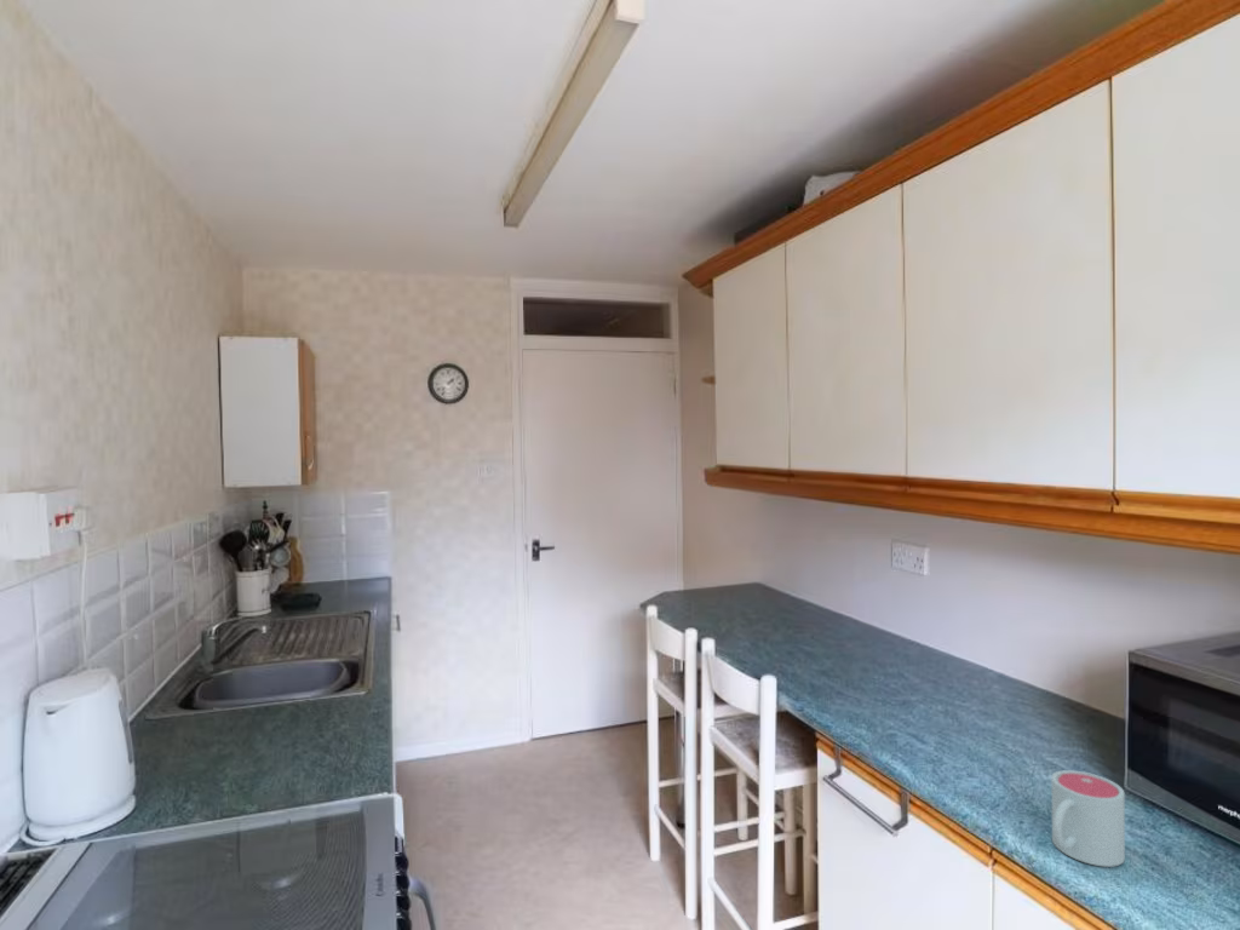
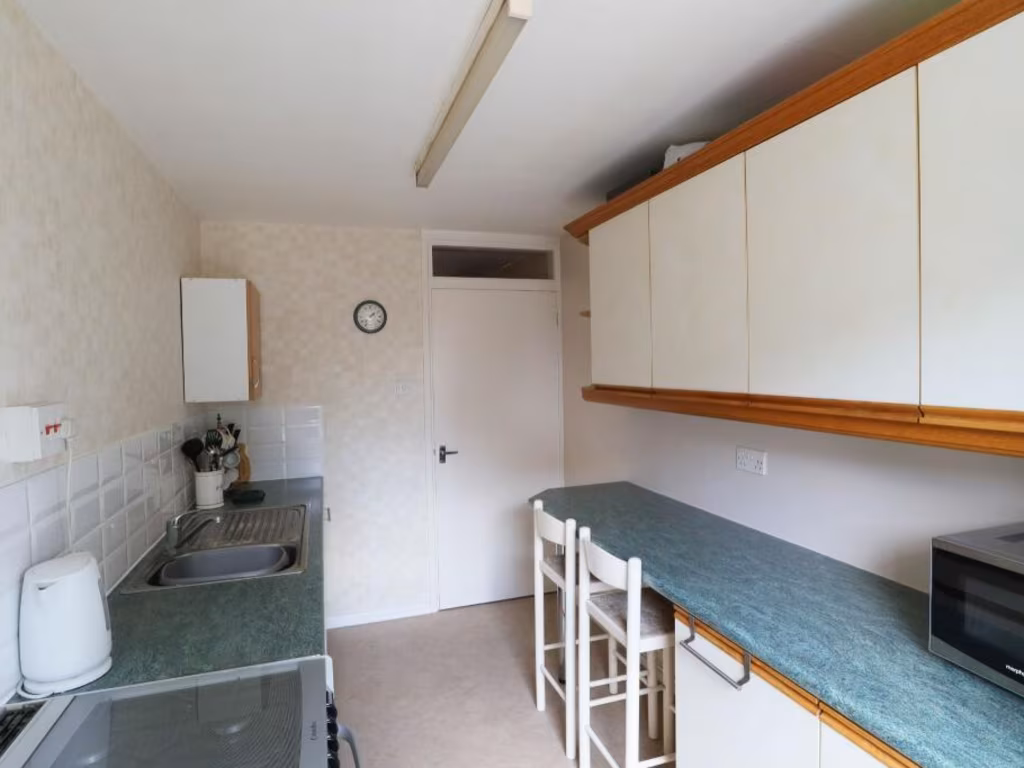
- mug (1079, 820)
